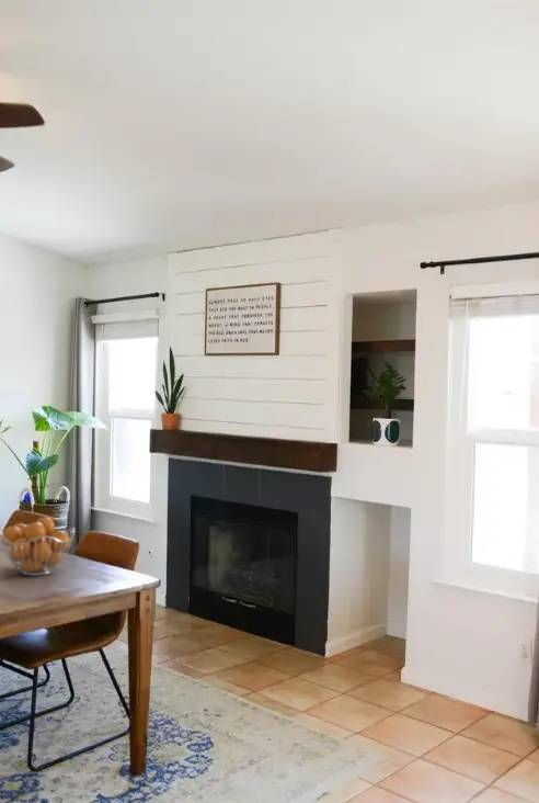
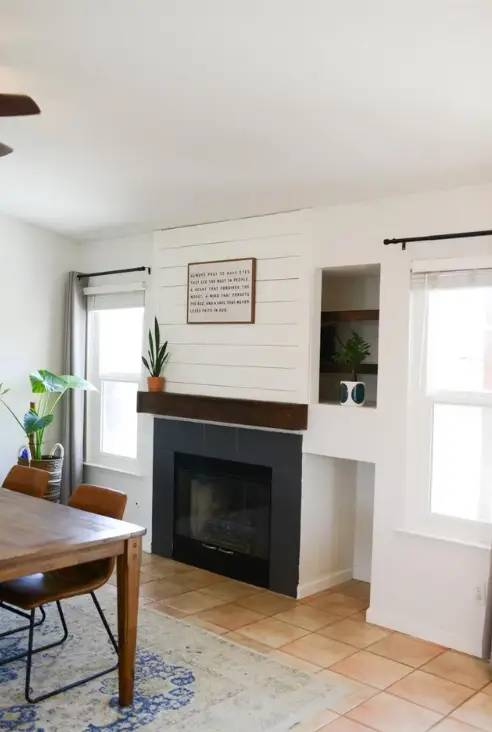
- fruit basket (37, 545)
